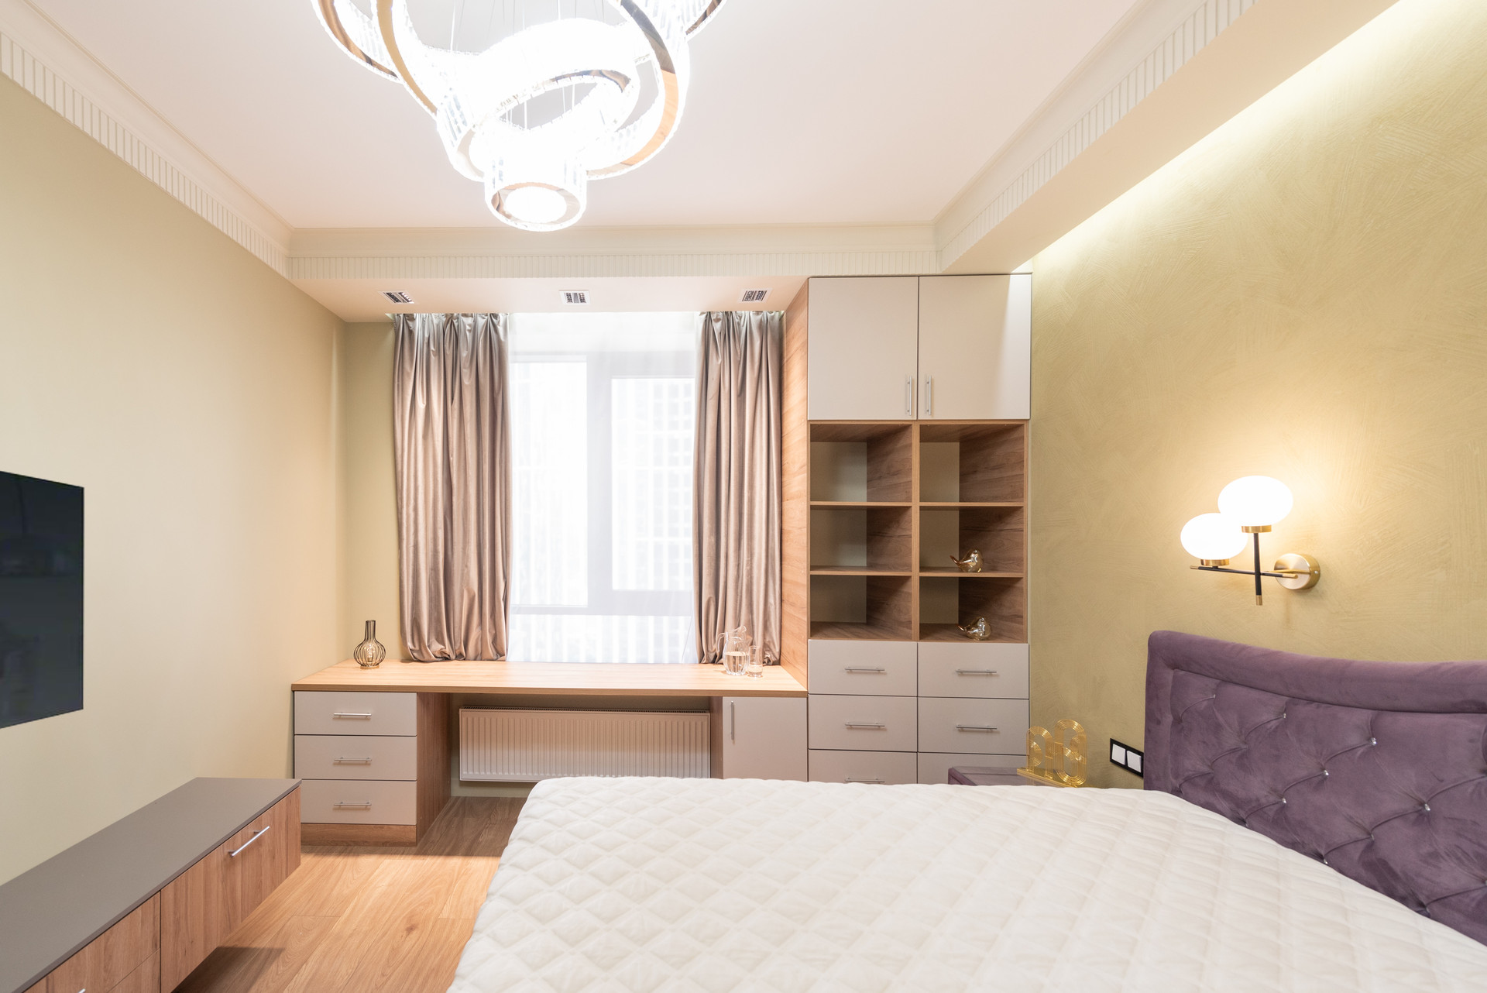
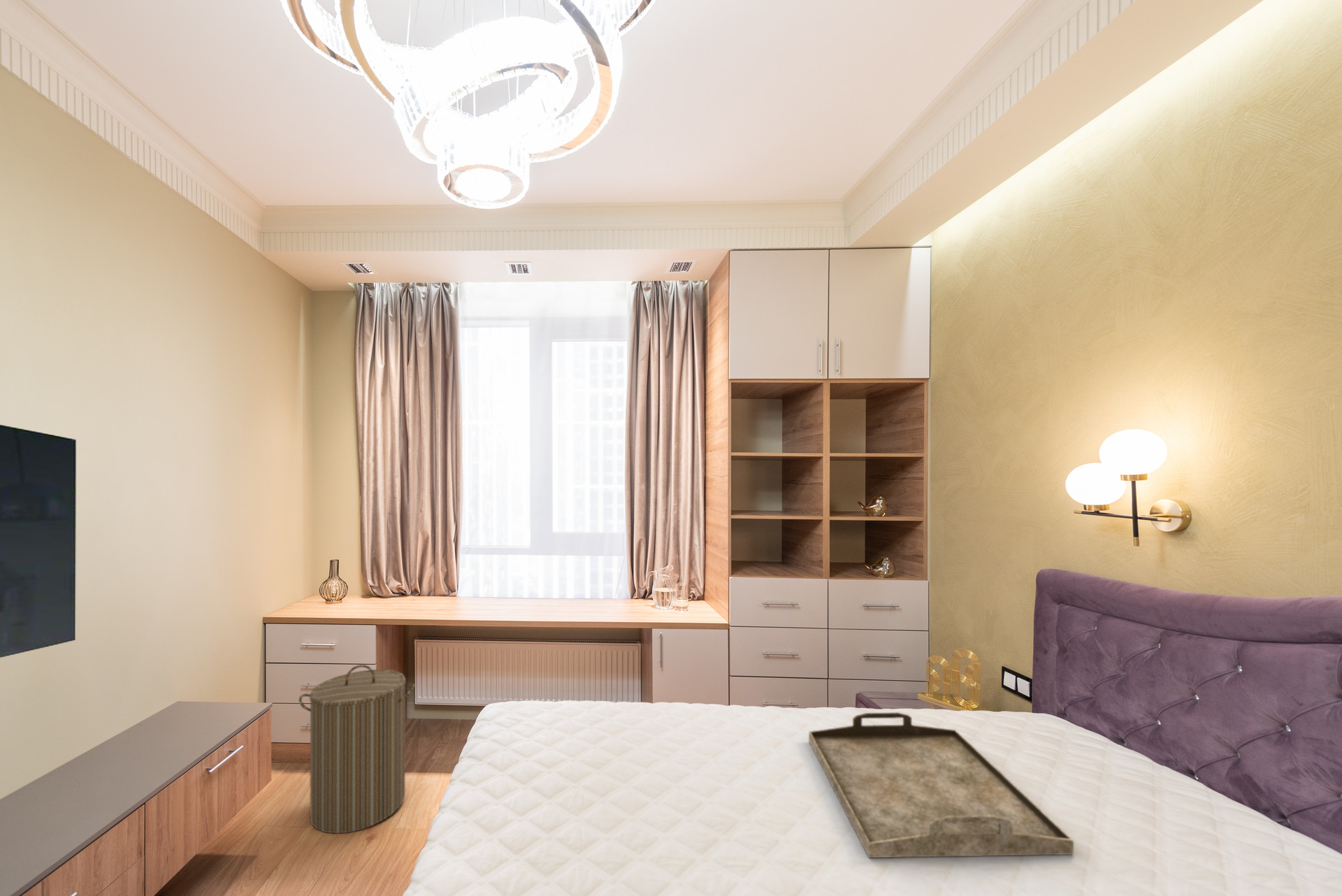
+ laundry hamper (359, 736)
+ serving tray (919, 772)
